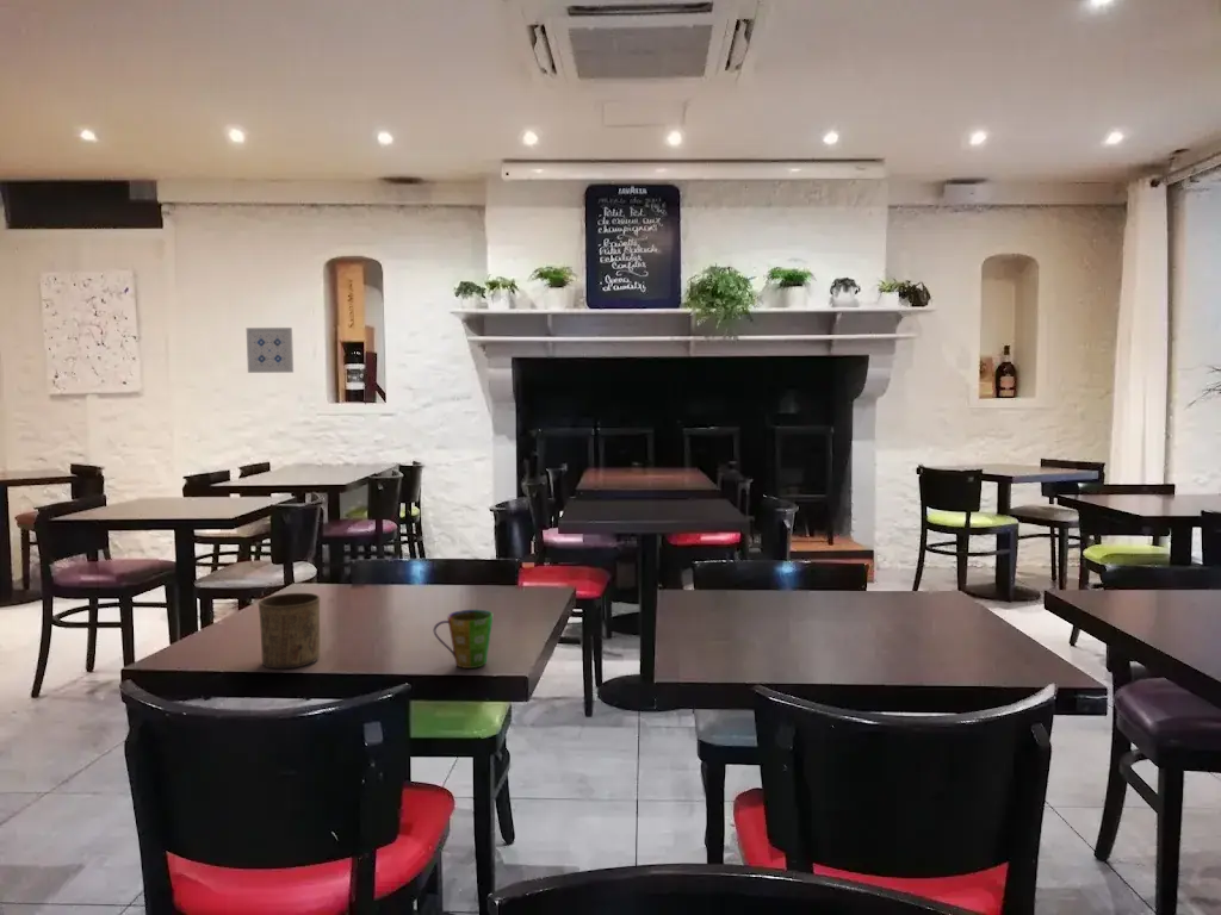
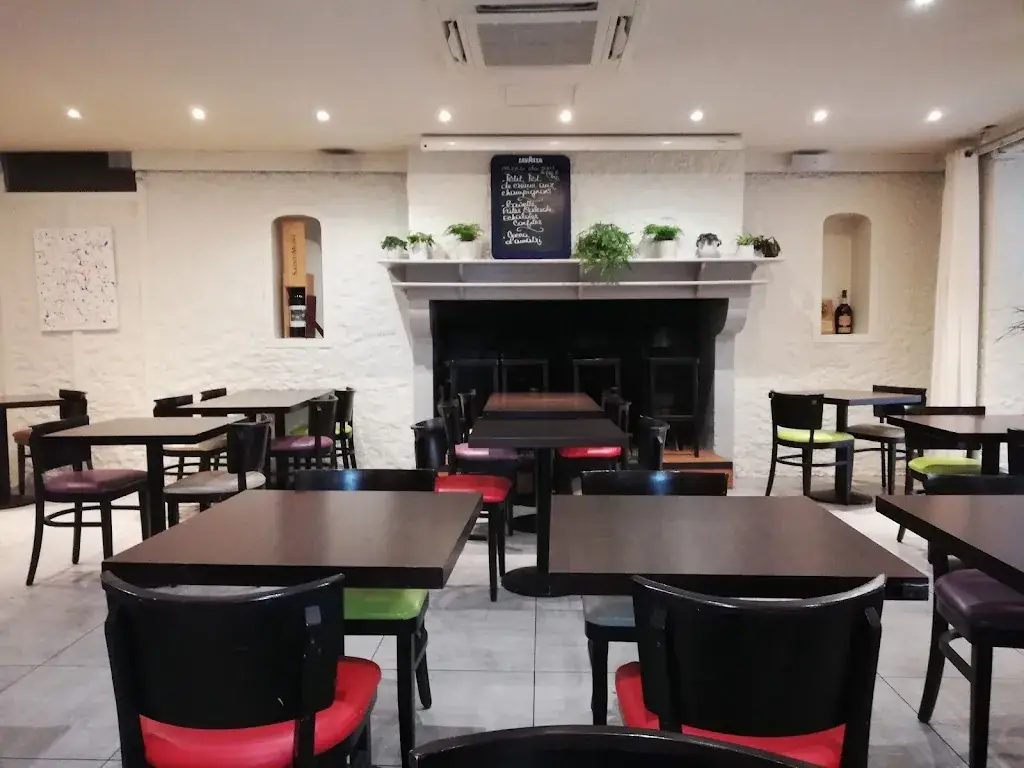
- cup (290, 630)
- wall art (269, 350)
- cup (464, 640)
